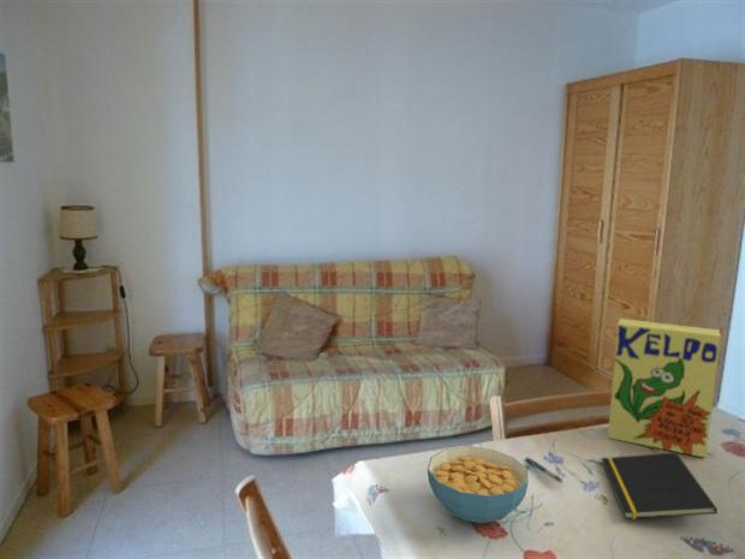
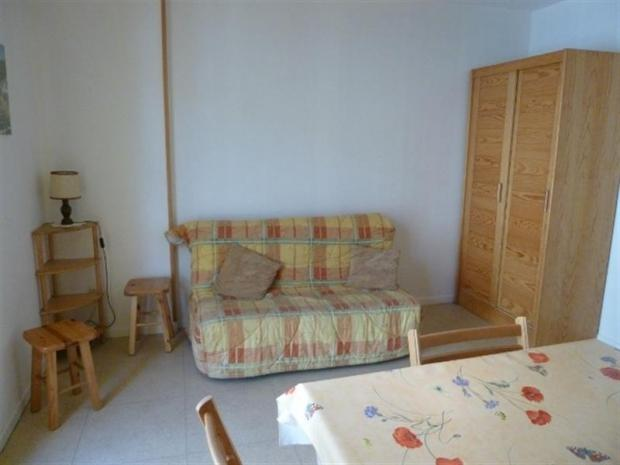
- notepad (652, 482)
- pen (543, 469)
- cereal bowl (476, 492)
- cereal box (661, 385)
